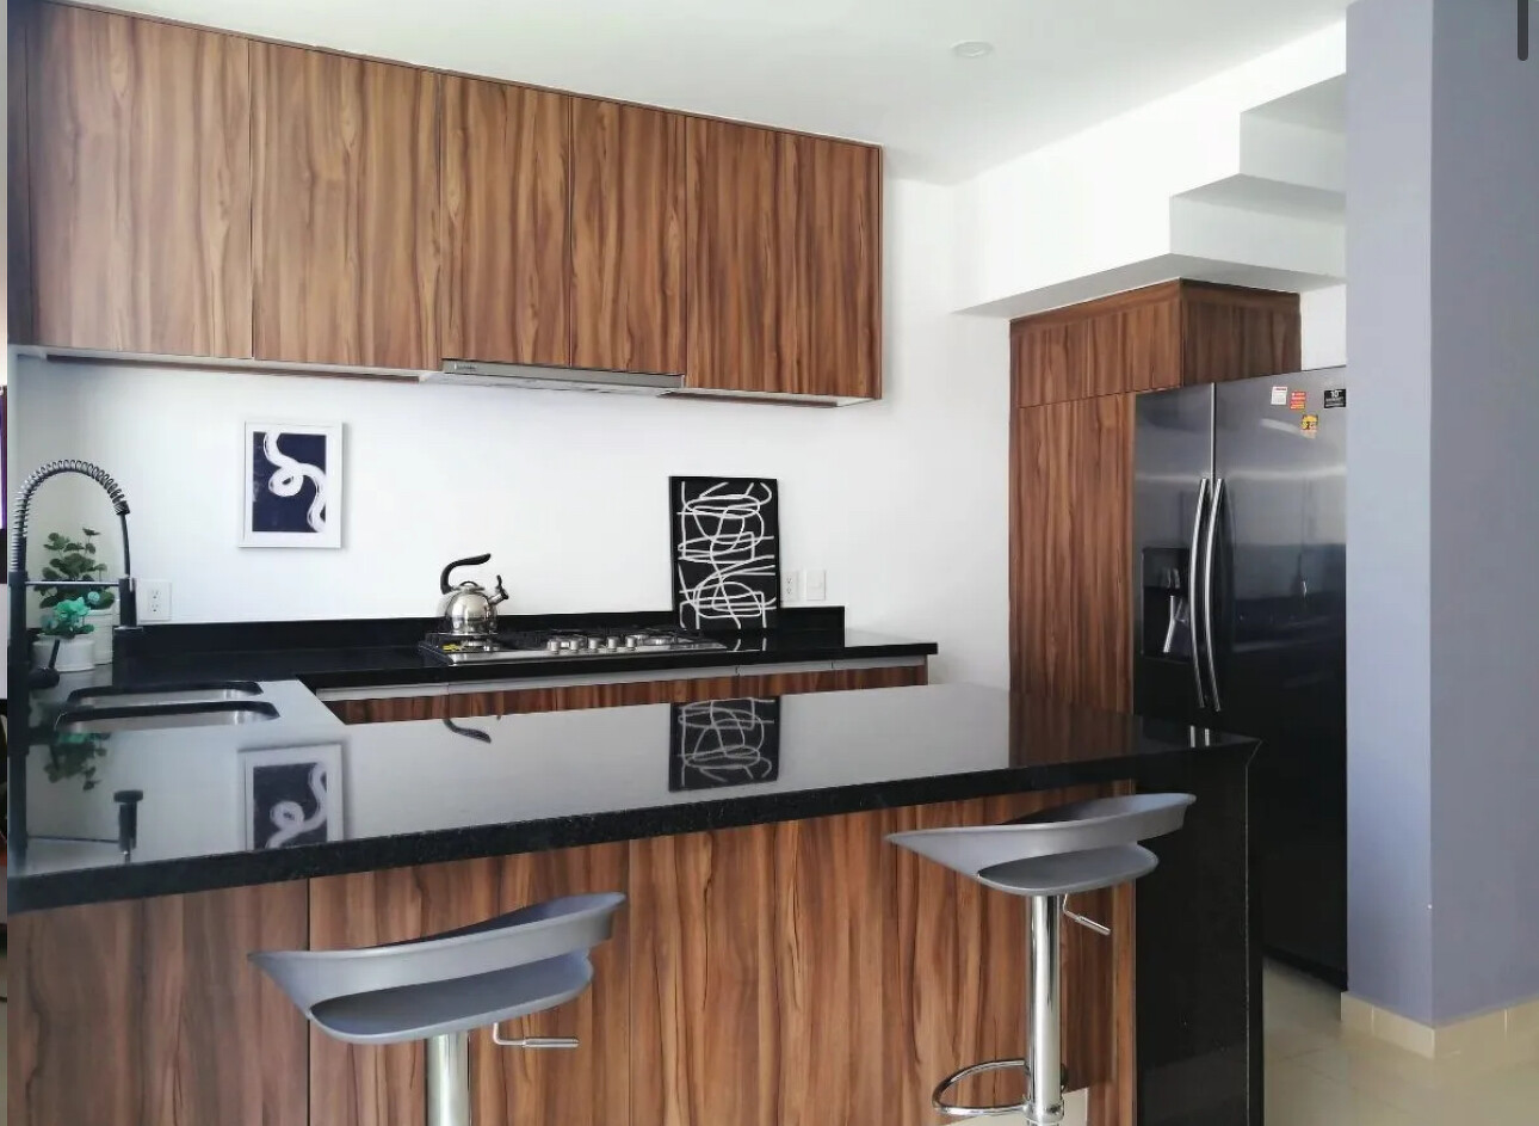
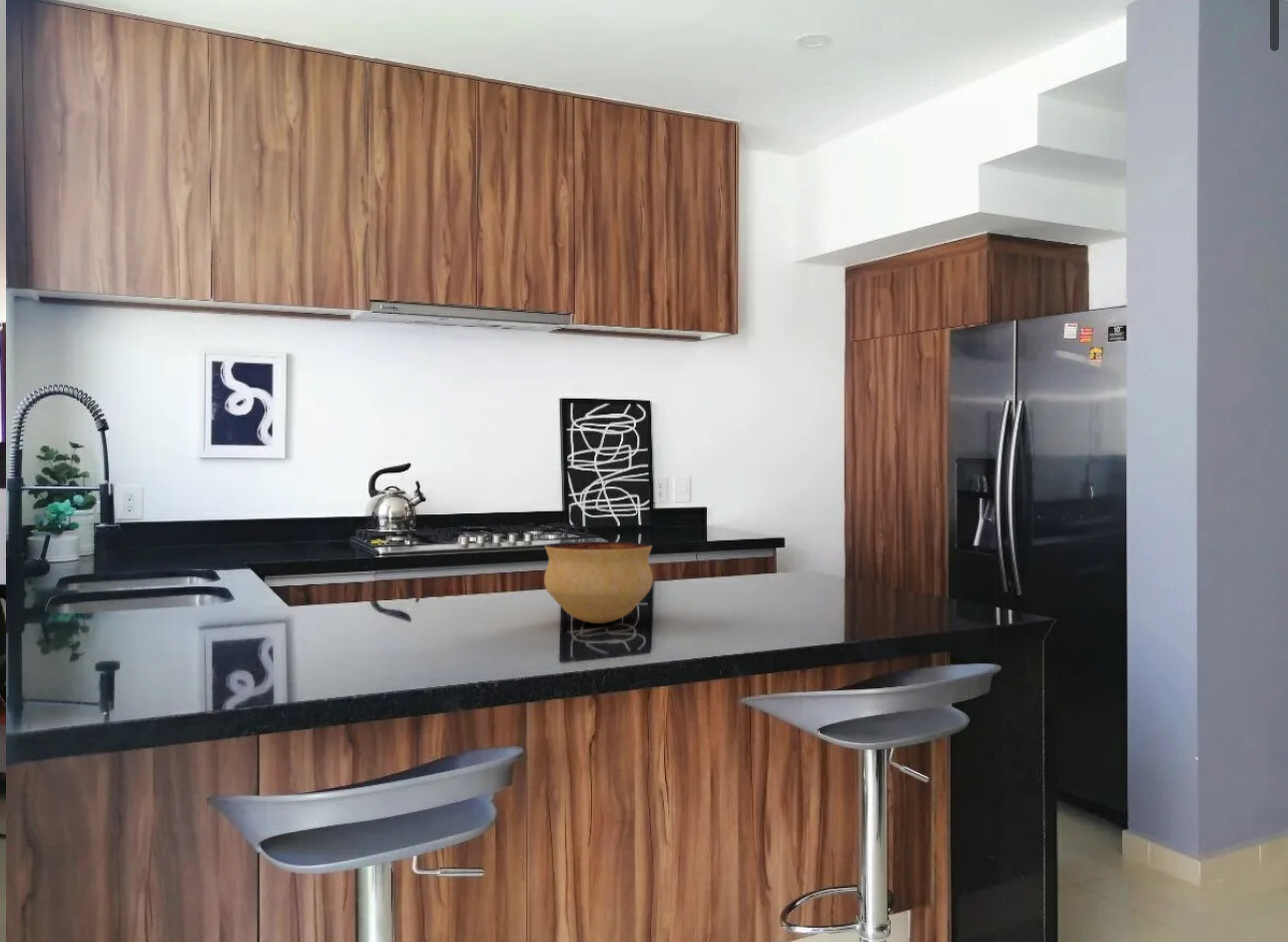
+ bowl (598, 583)
